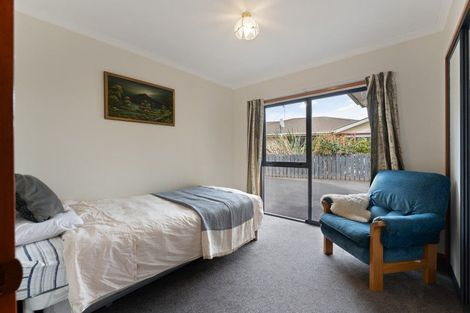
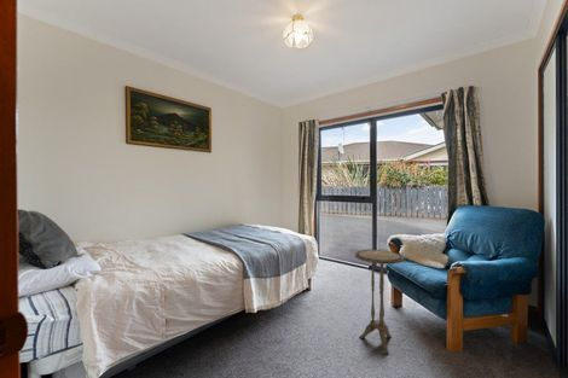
+ side table (381, 298)
